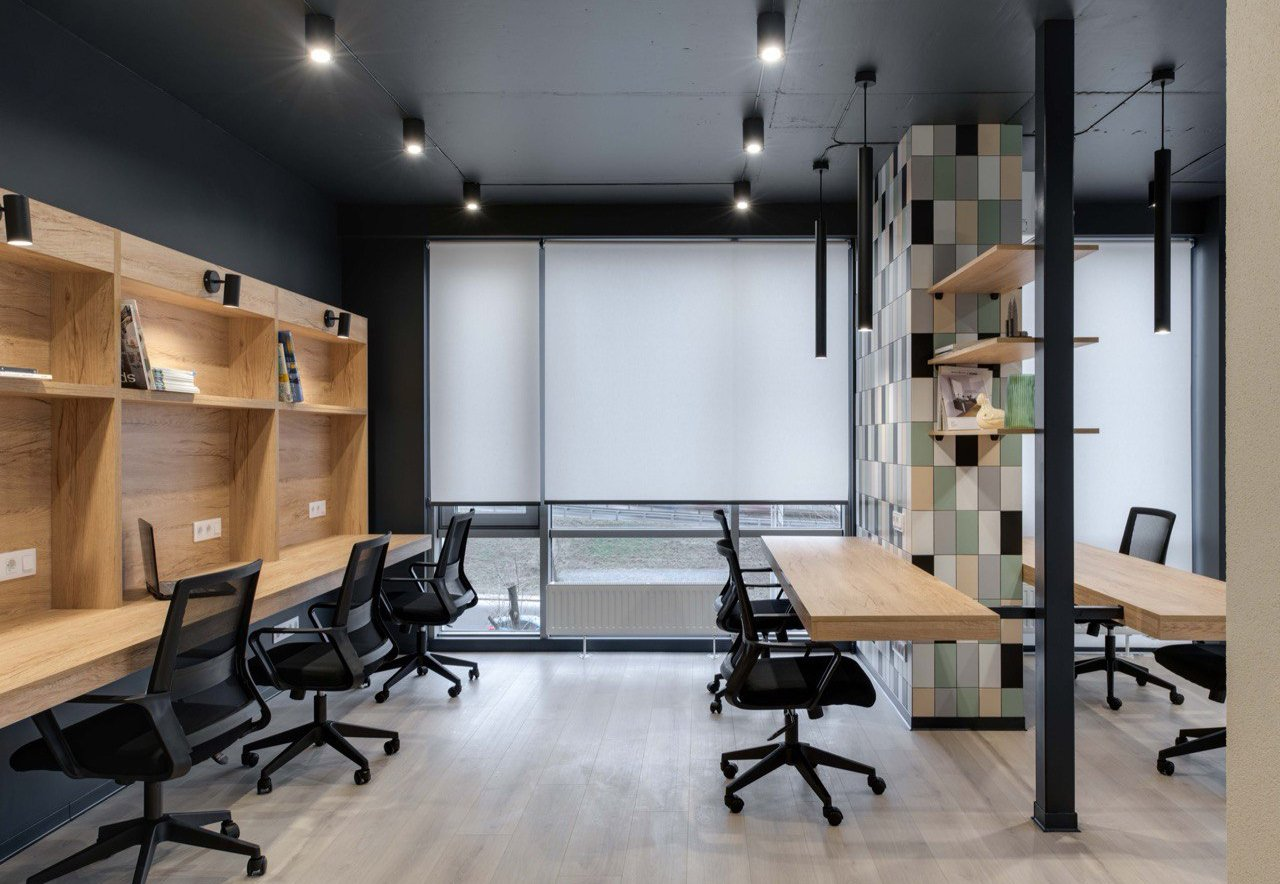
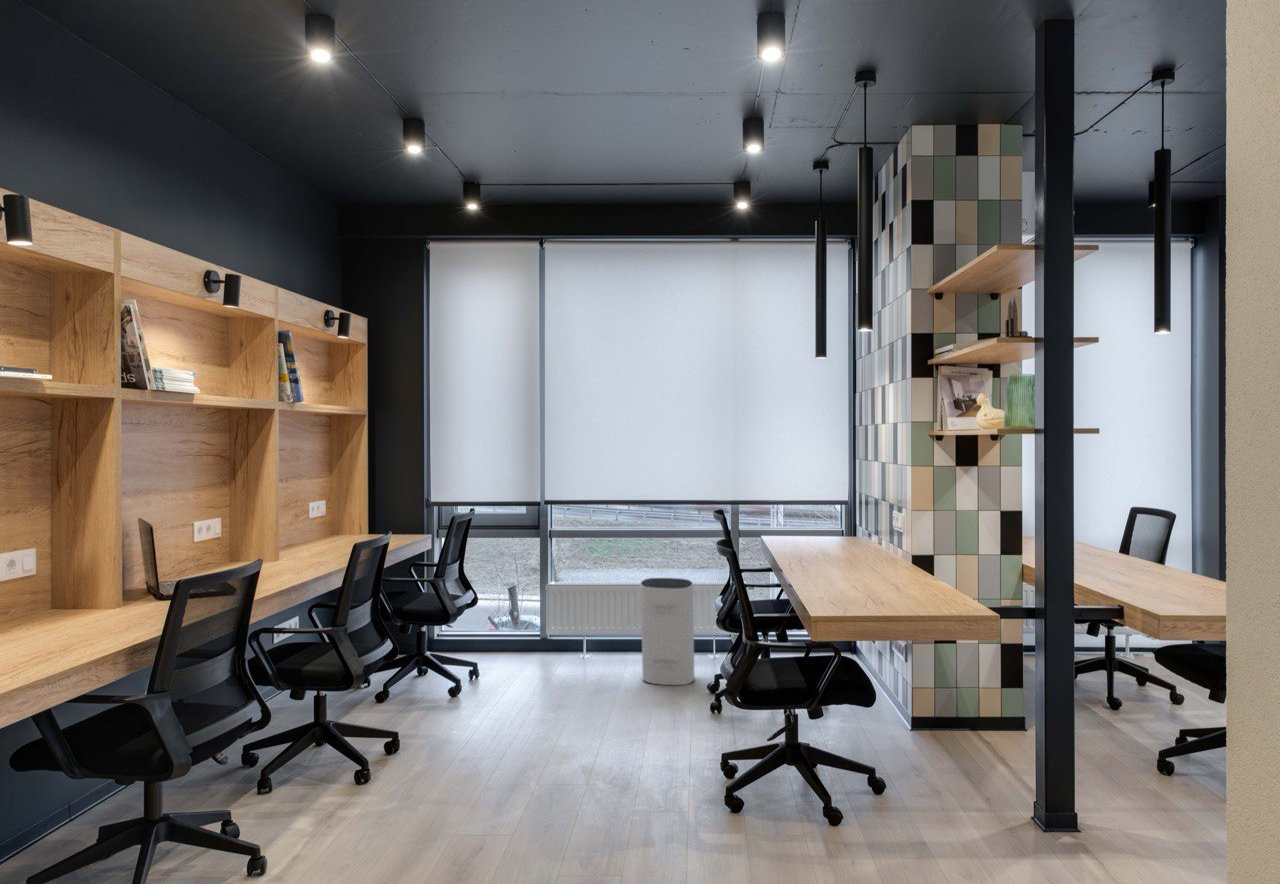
+ air purifier (667, 630)
